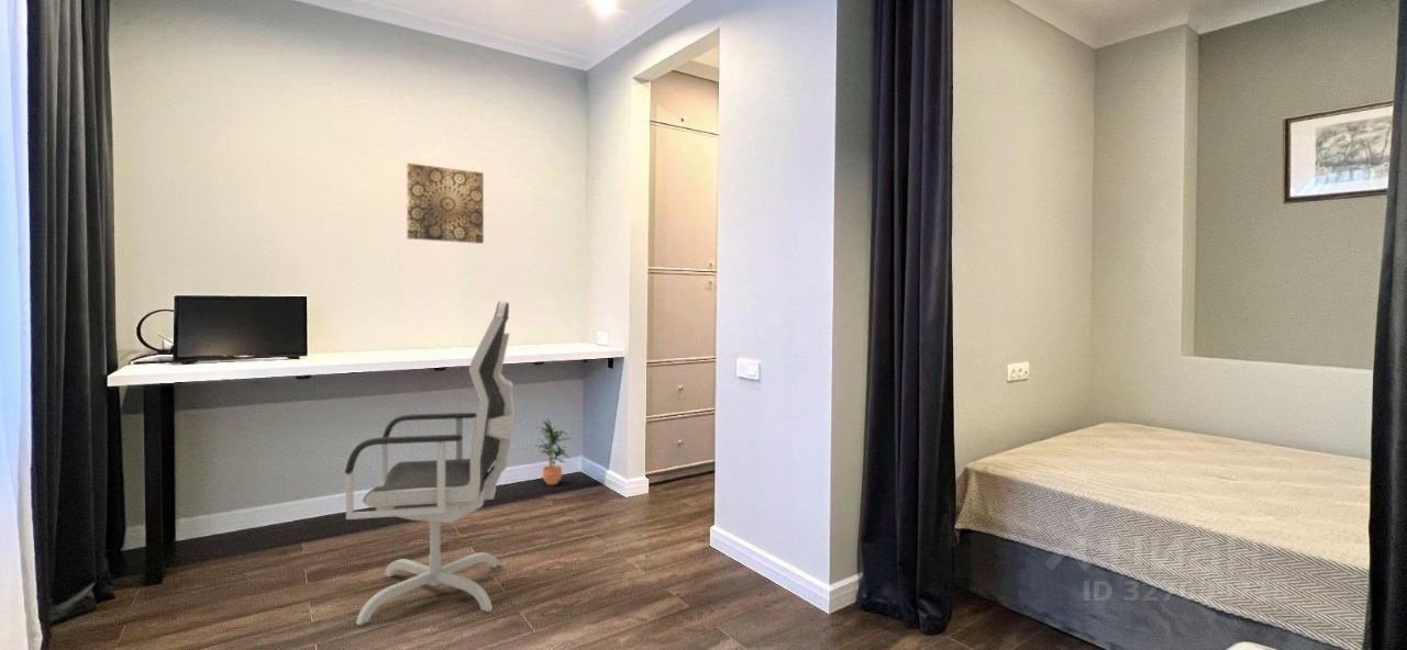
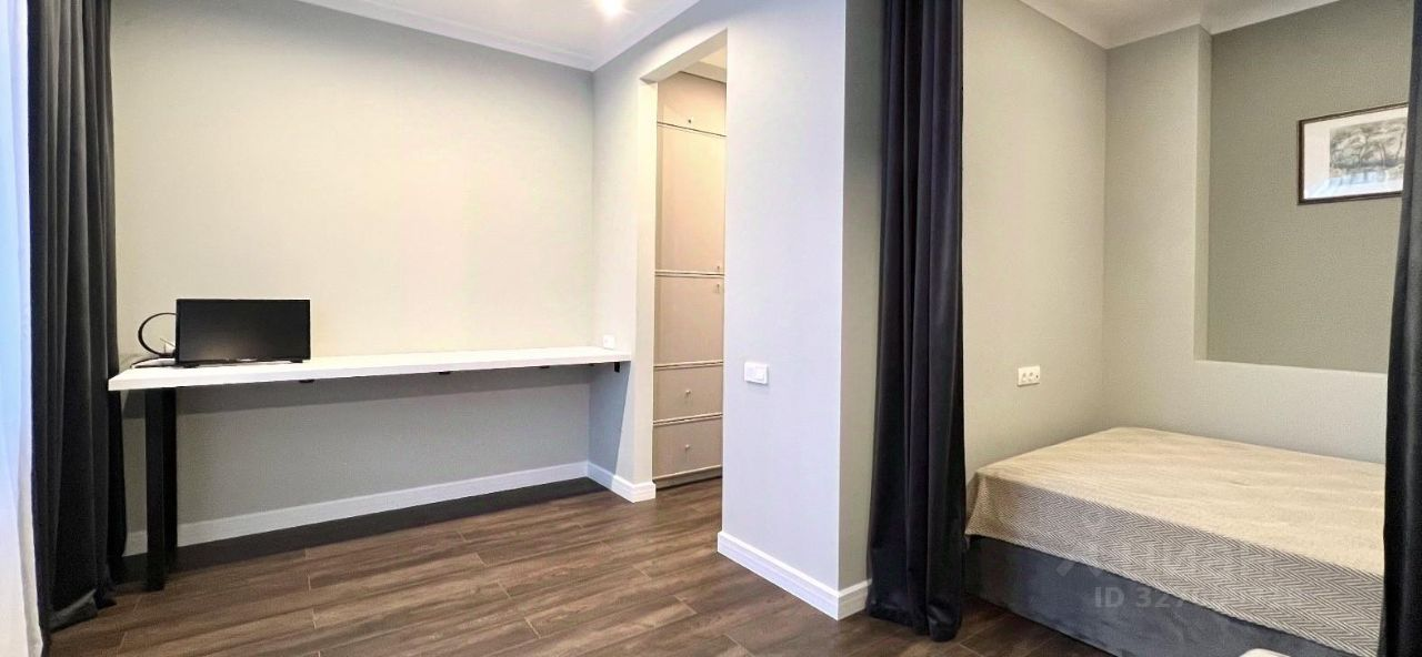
- potted plant (553, 450)
- office chair (424, 441)
- wall art (445, 204)
